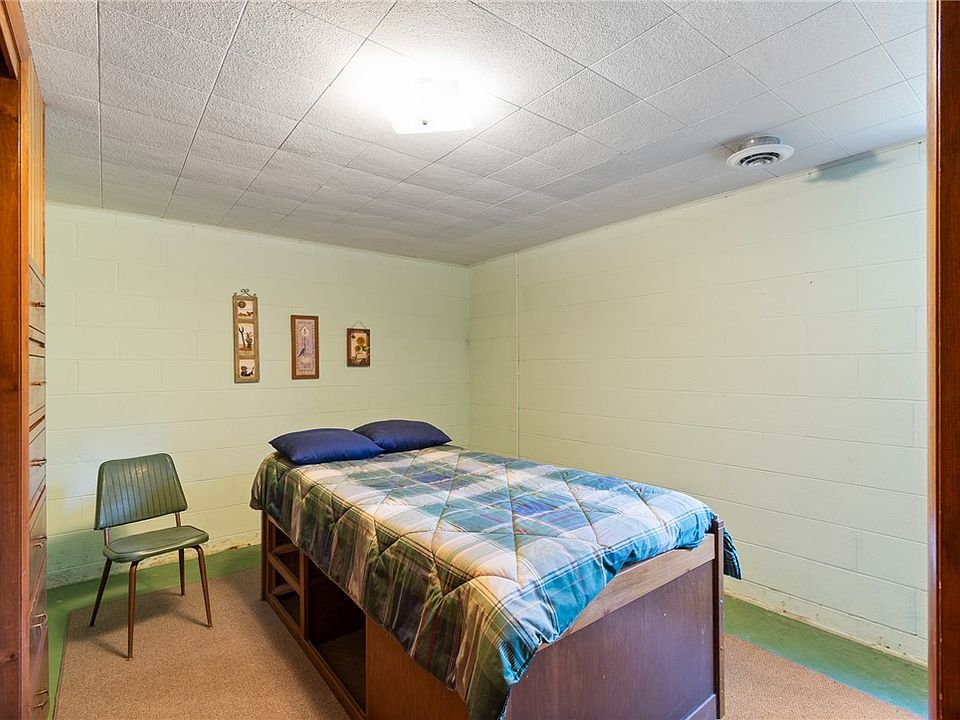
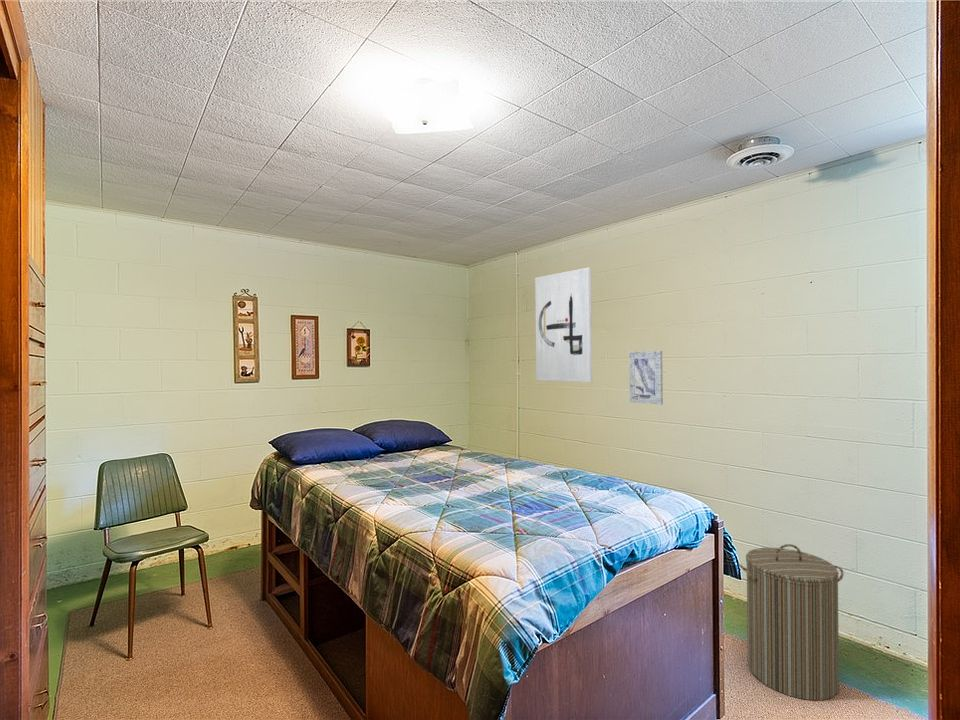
+ laundry hamper (790, 609)
+ wall art (645, 377)
+ wall art (562, 327)
